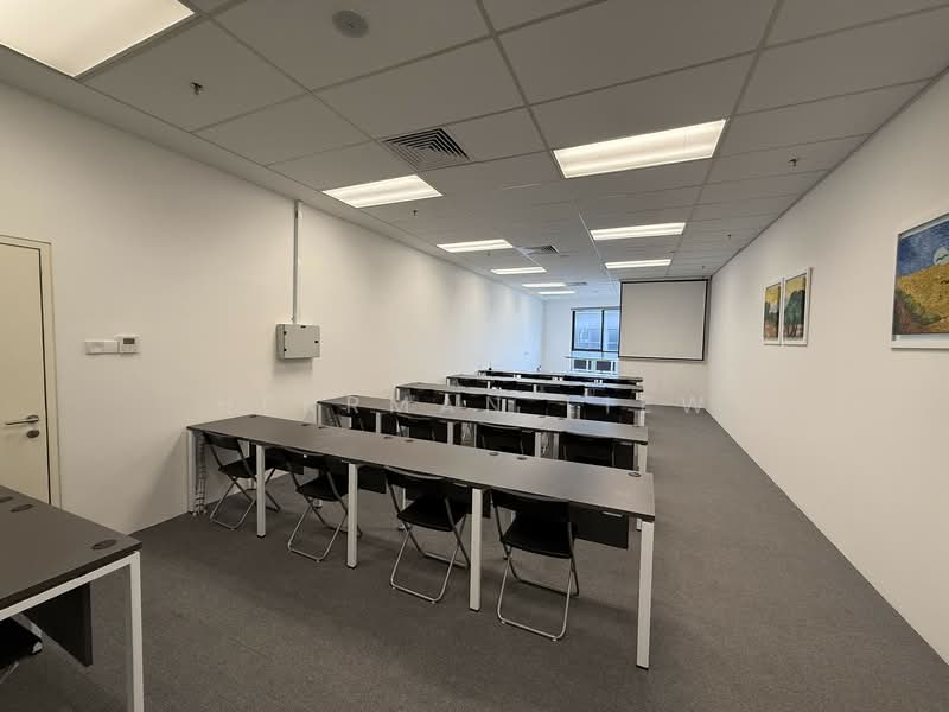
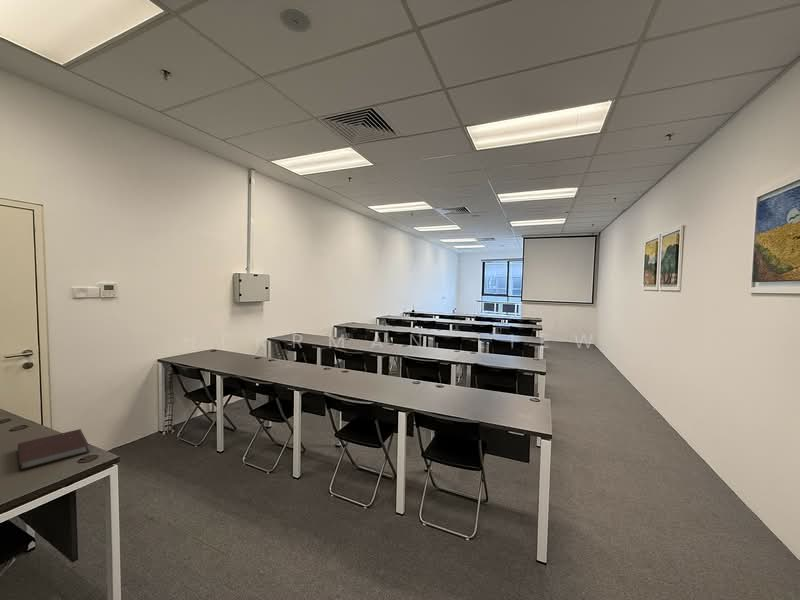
+ notebook (53, 447)
